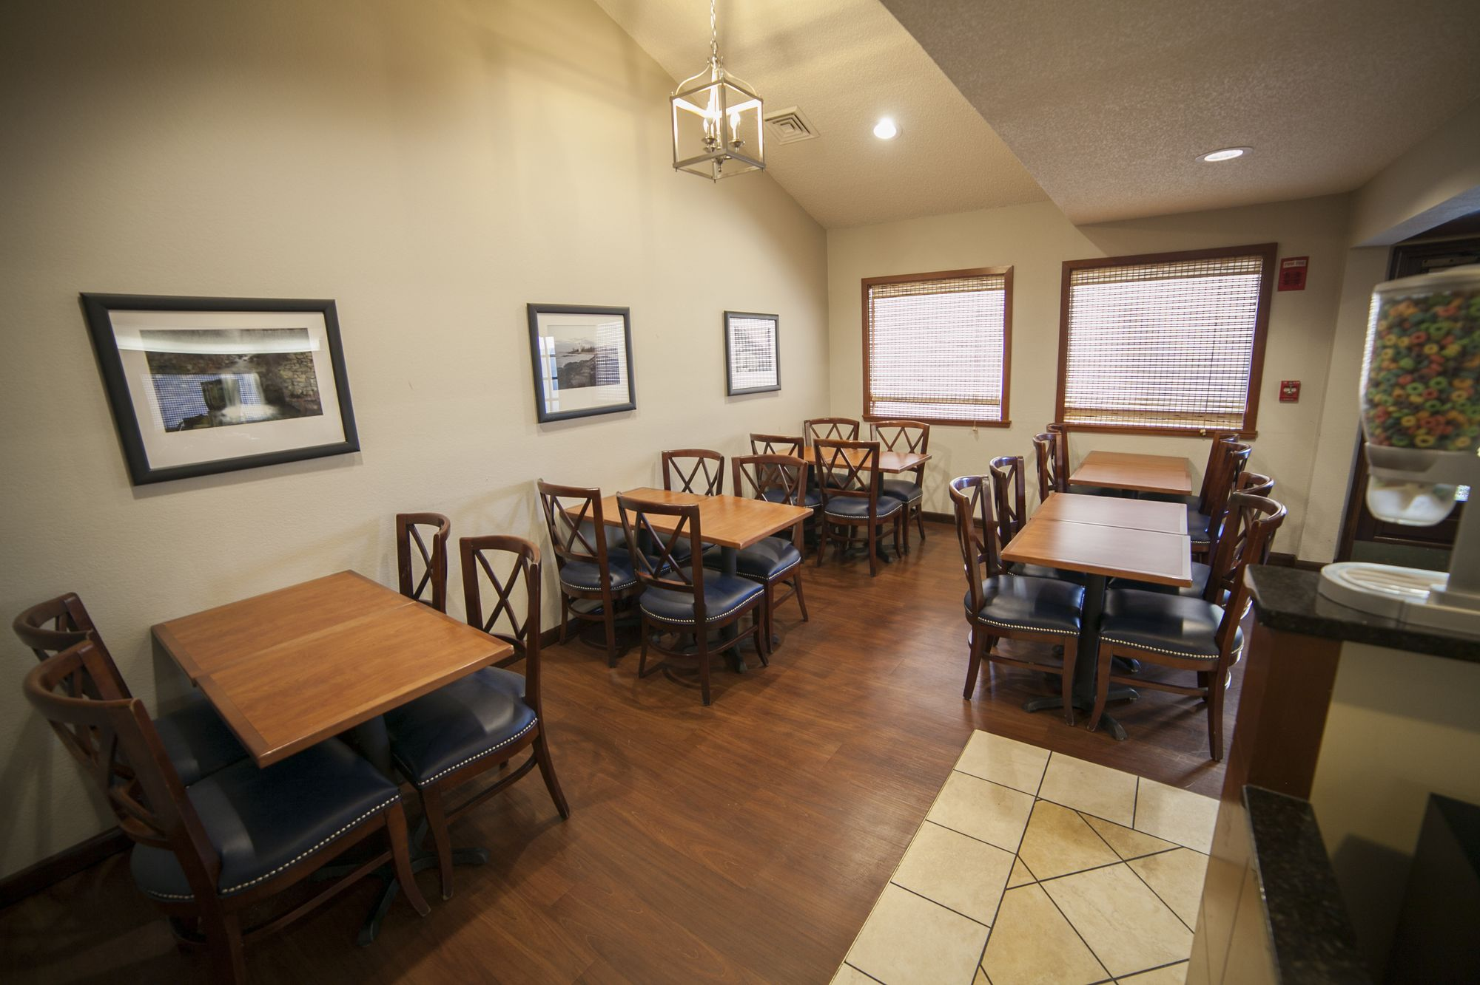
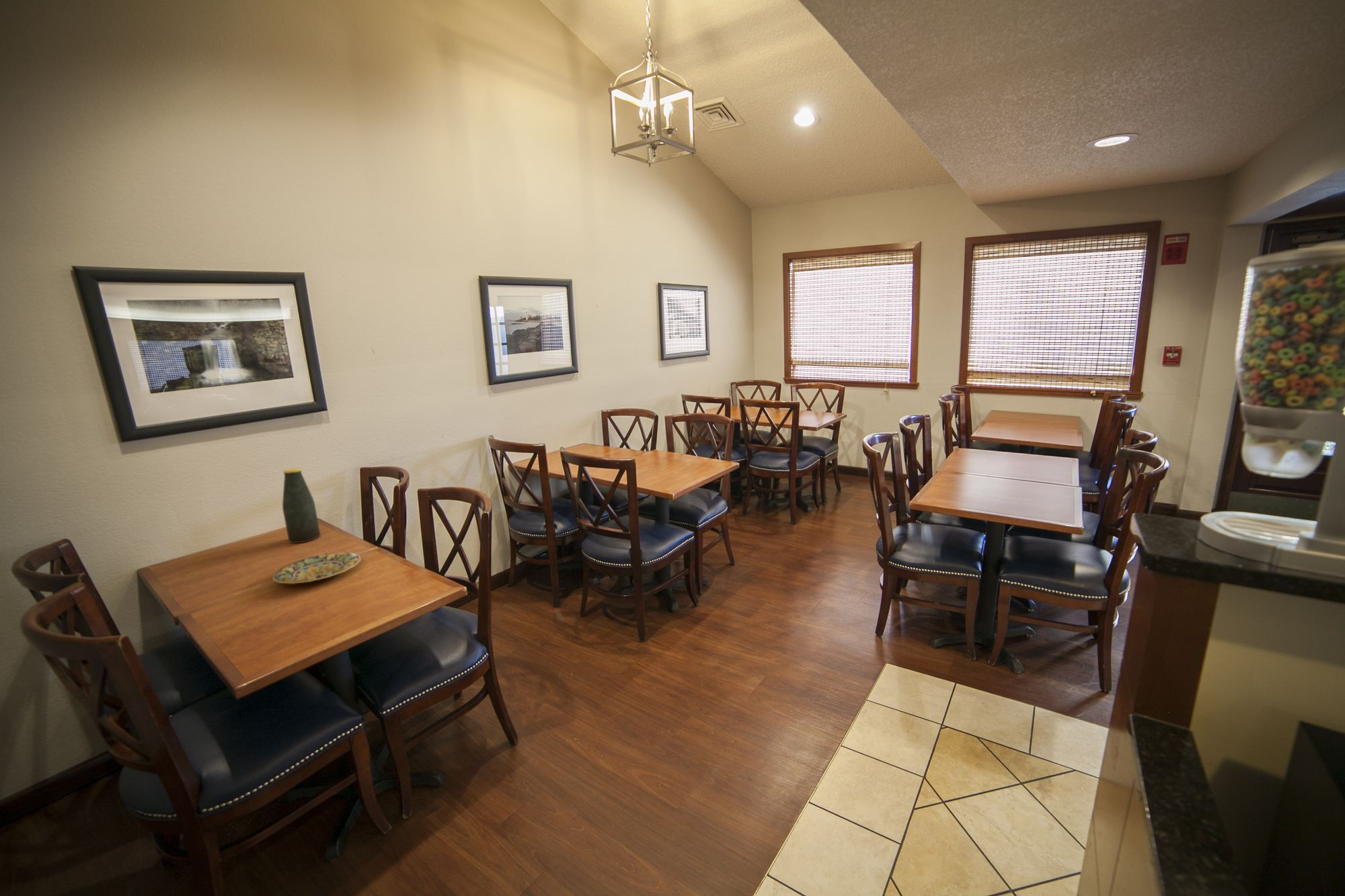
+ bottle (299, 504)
+ plate (319, 570)
